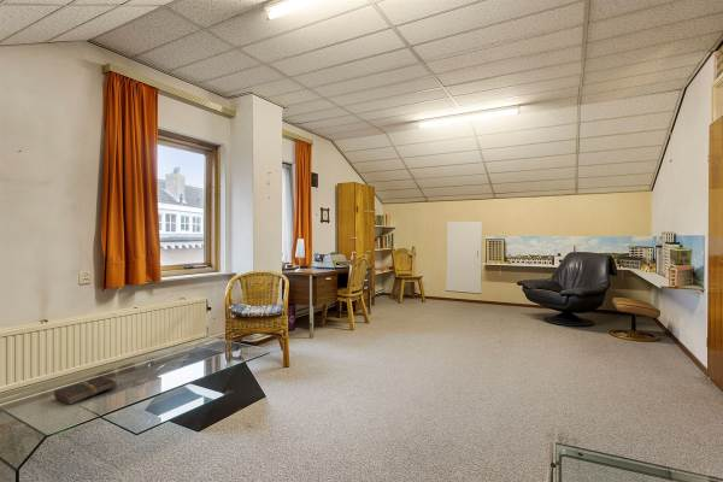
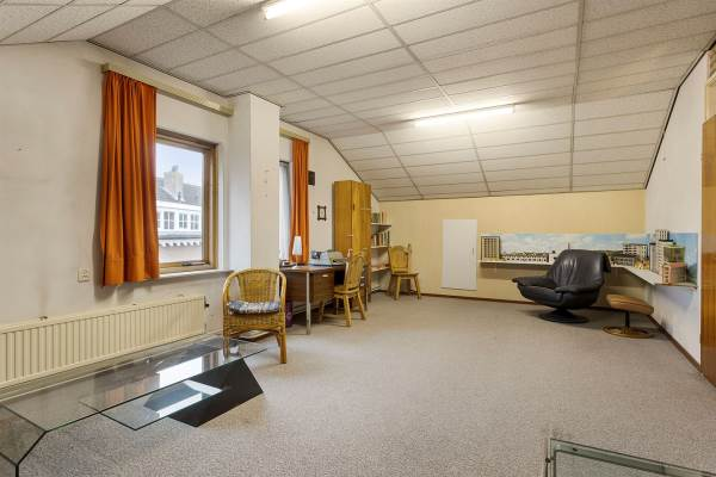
- book (87, 388)
